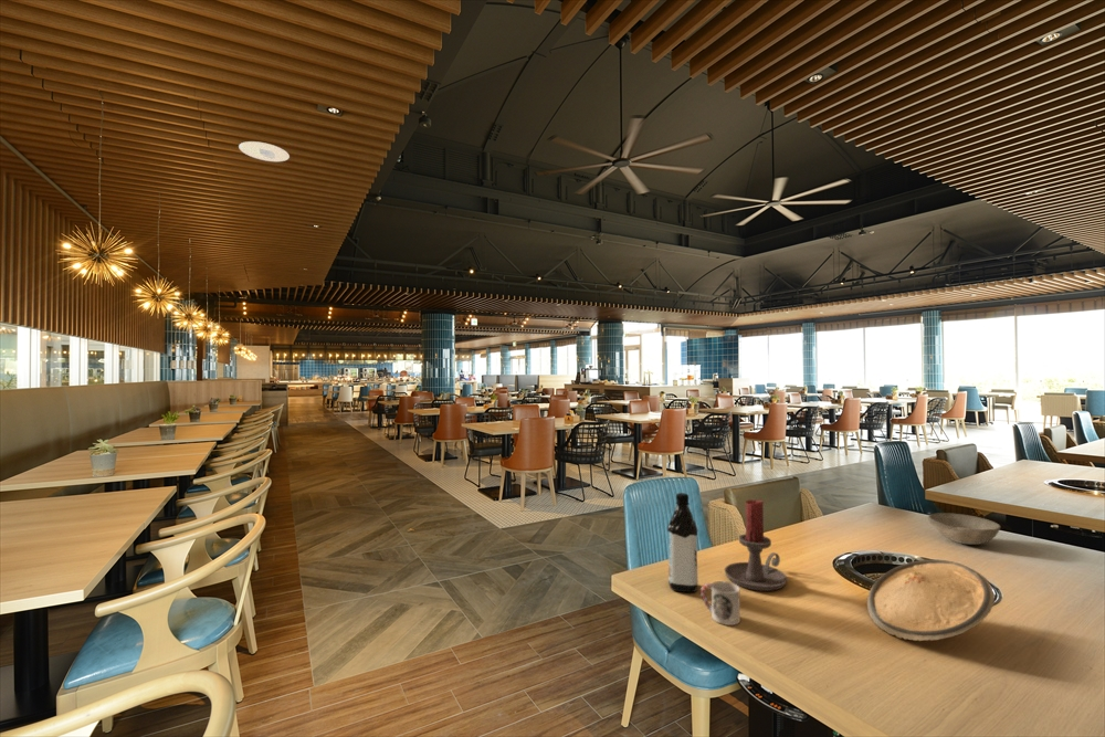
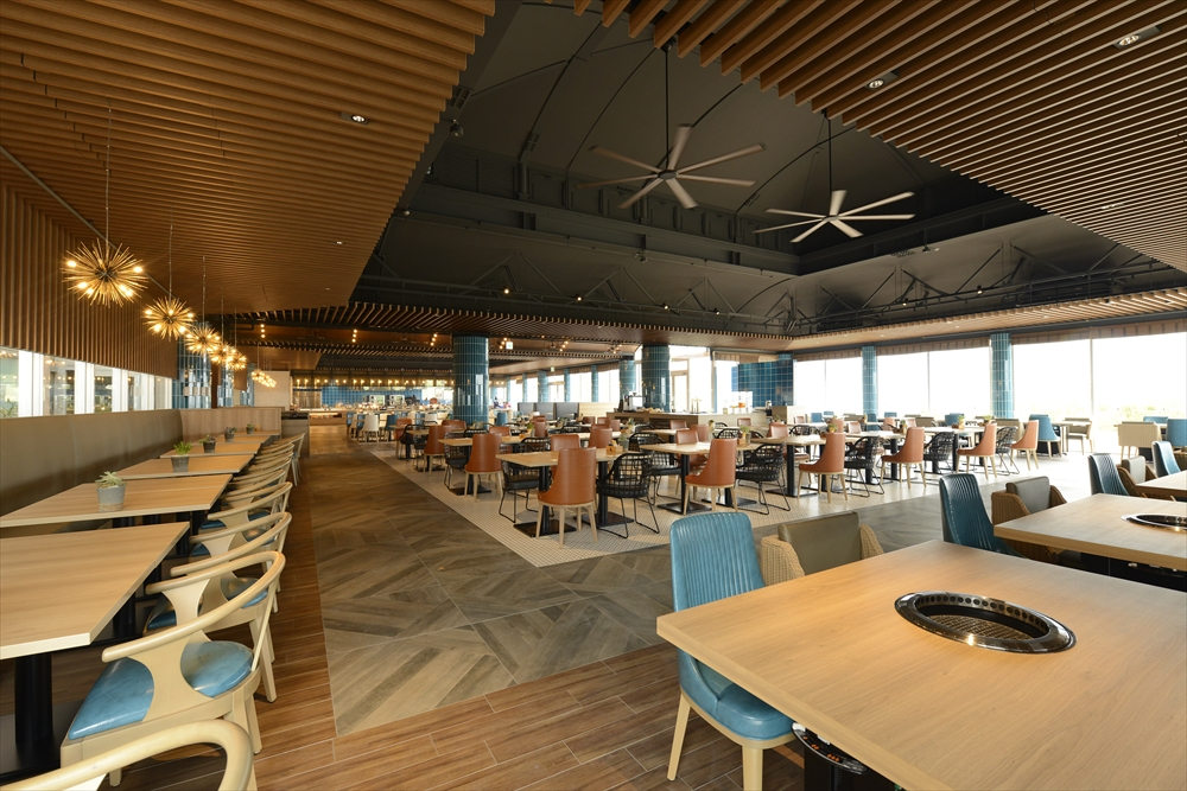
- plate (924, 596)
- candle holder (759, 538)
- cup (719, 600)
- bowl (962, 530)
- water bottle (683, 540)
- recessed light (264, 149)
